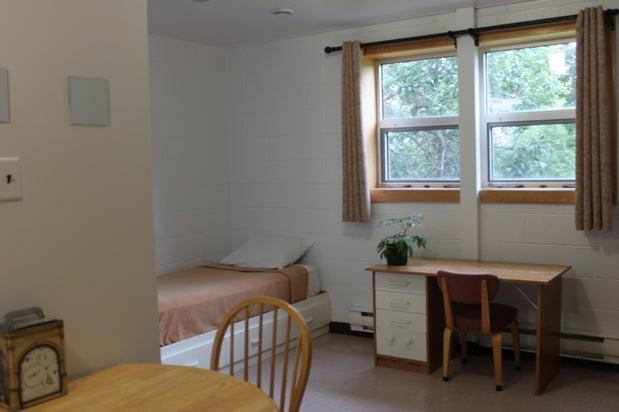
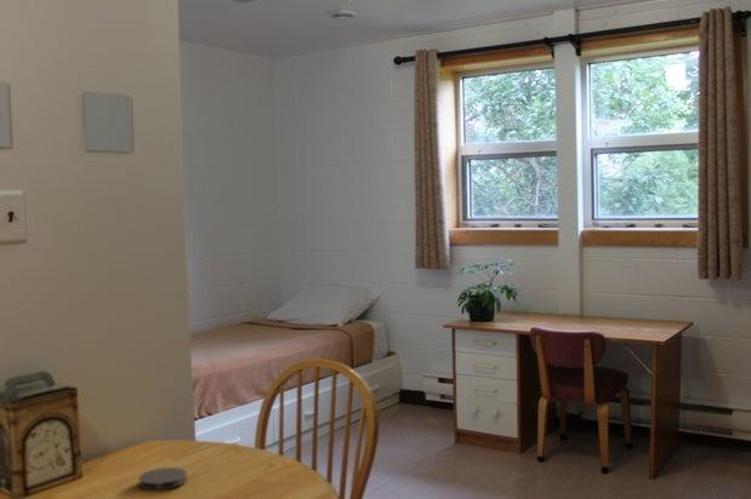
+ coaster (163, 478)
